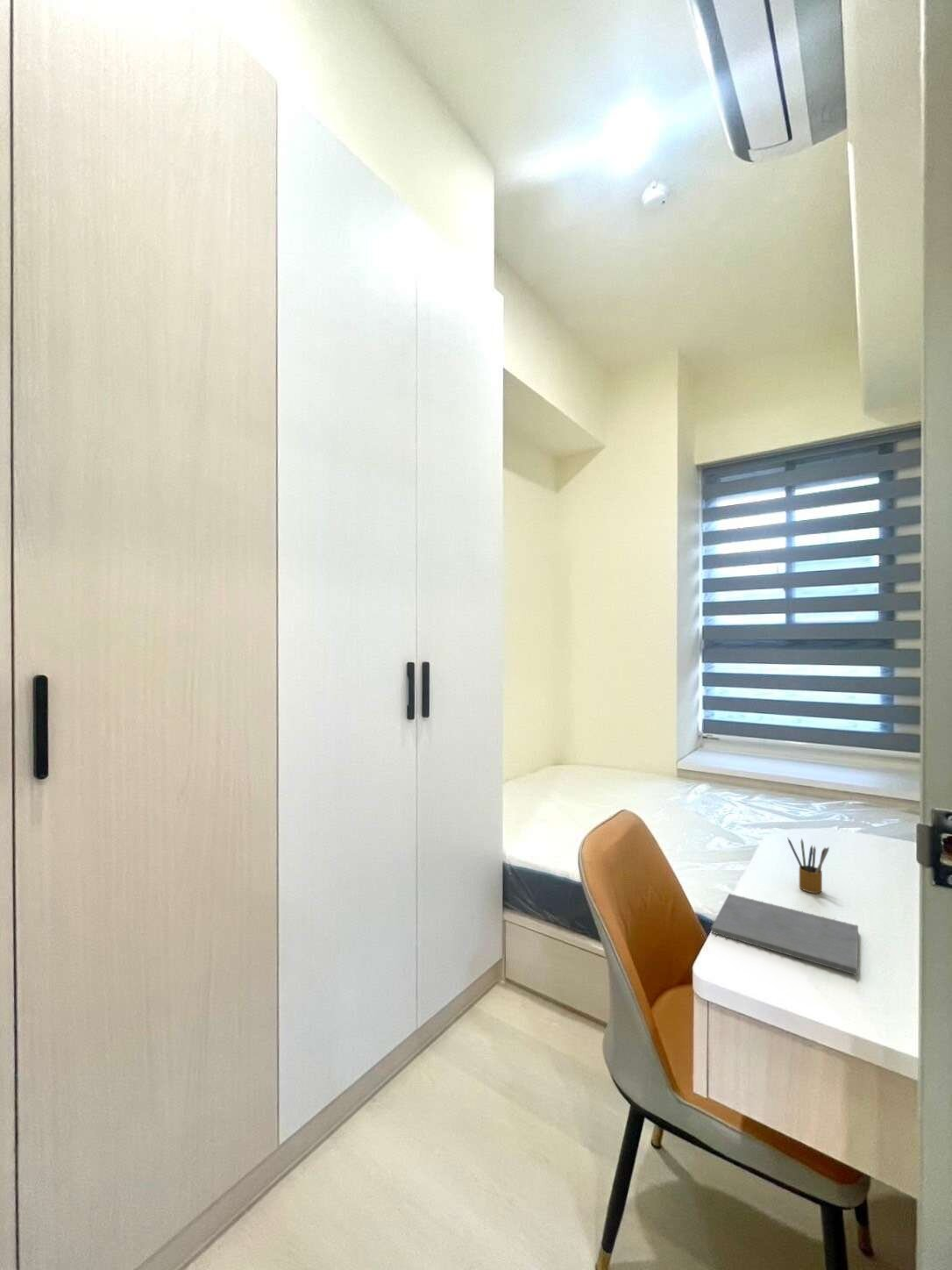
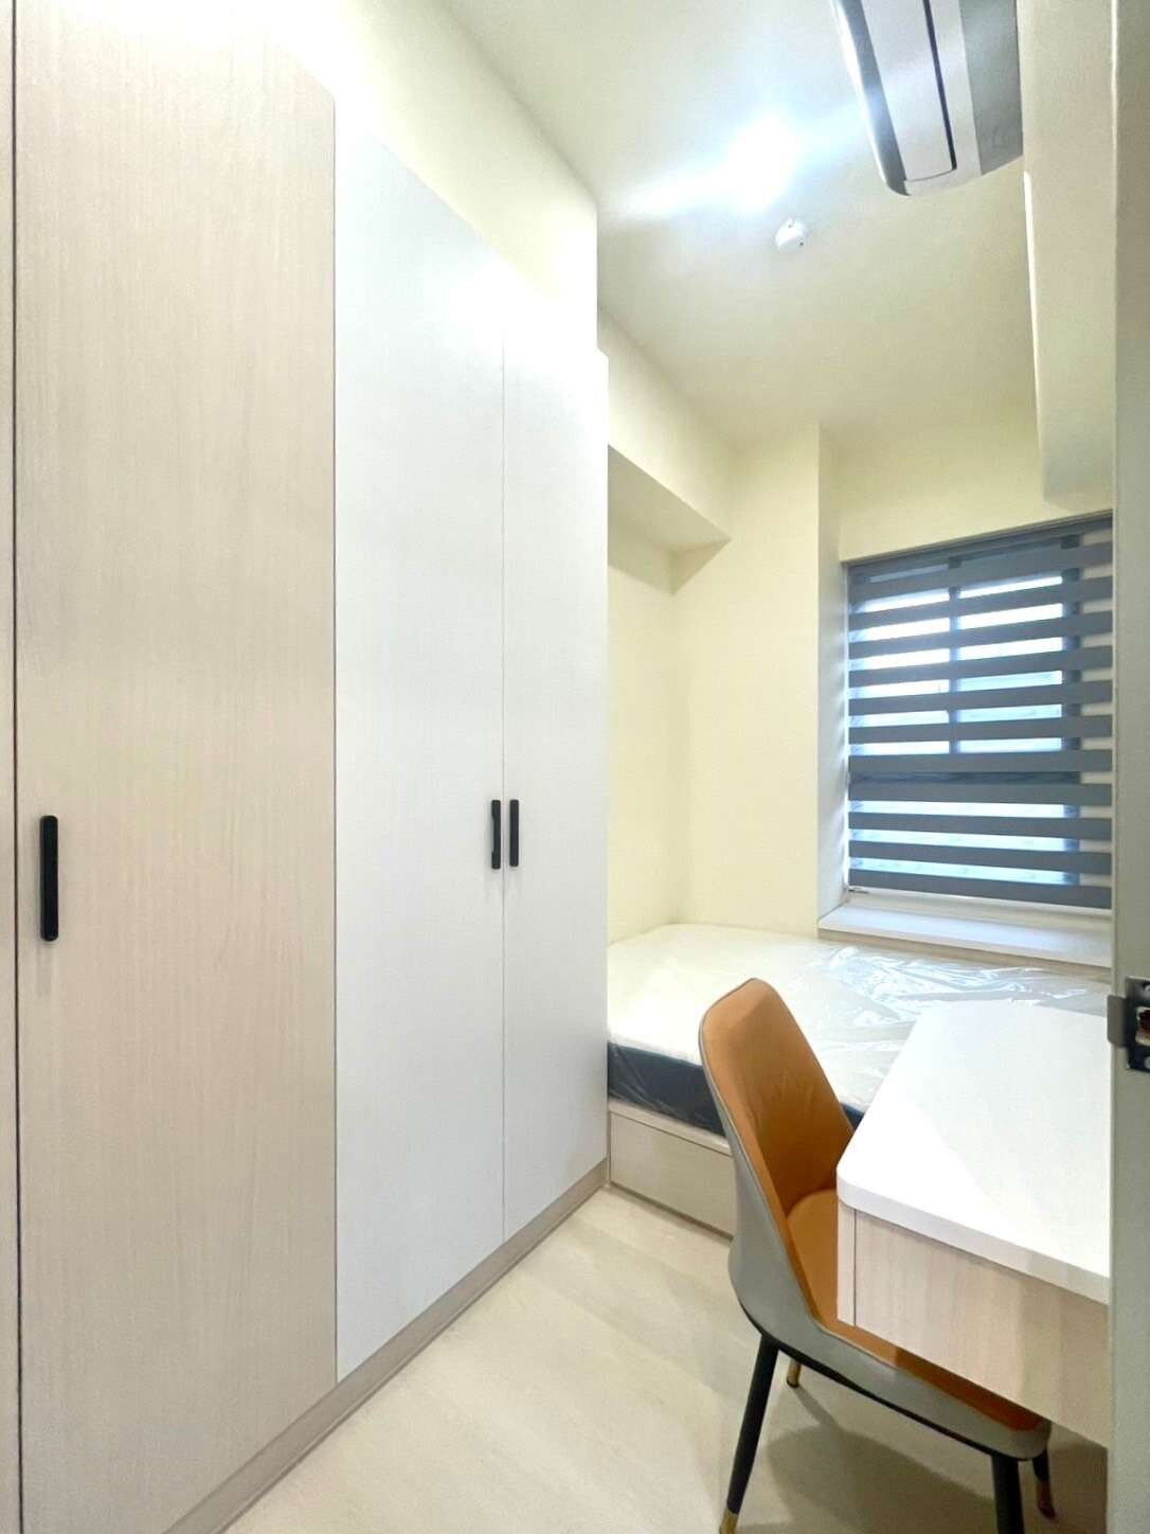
- pencil box (808, 864)
- notepad (785, 929)
